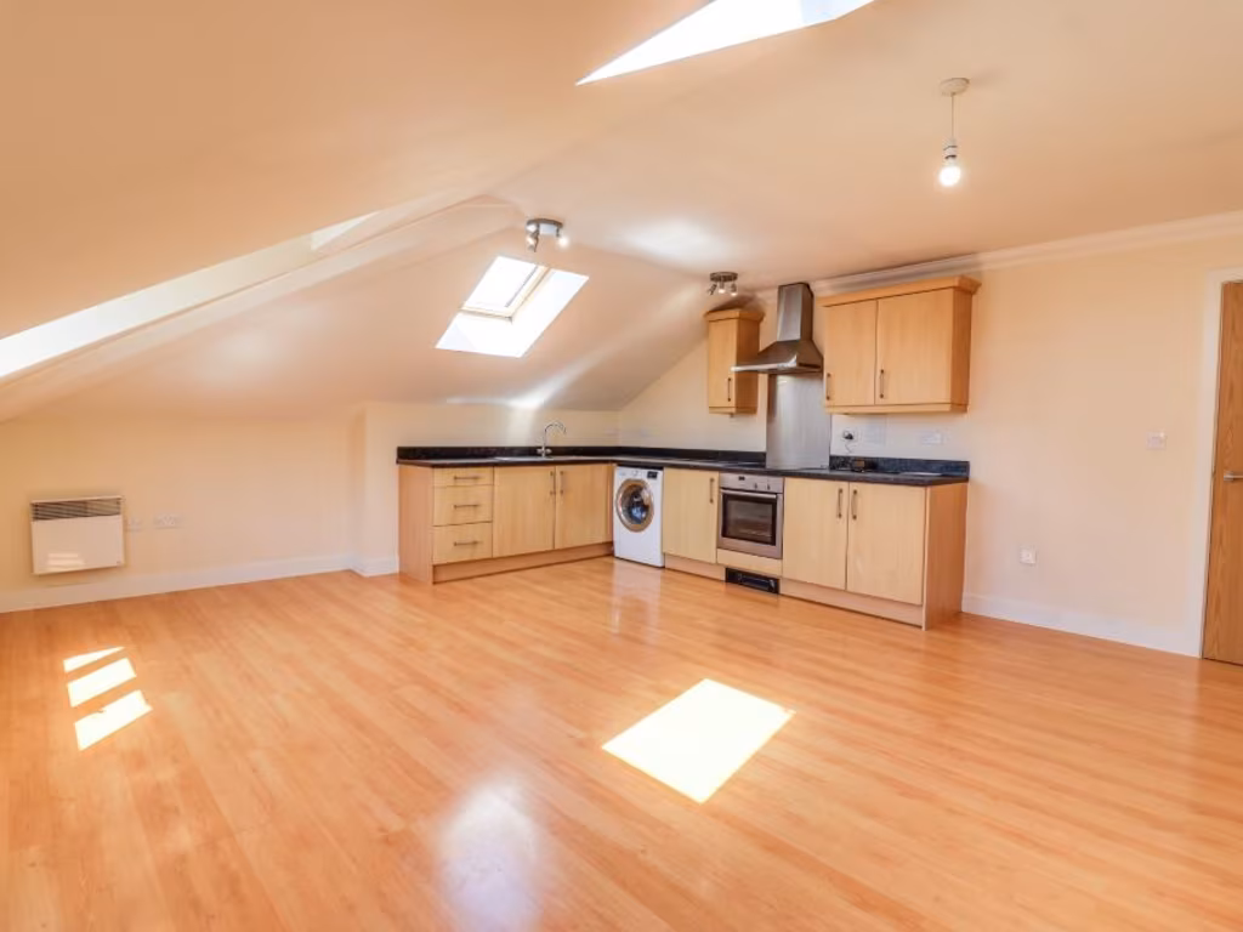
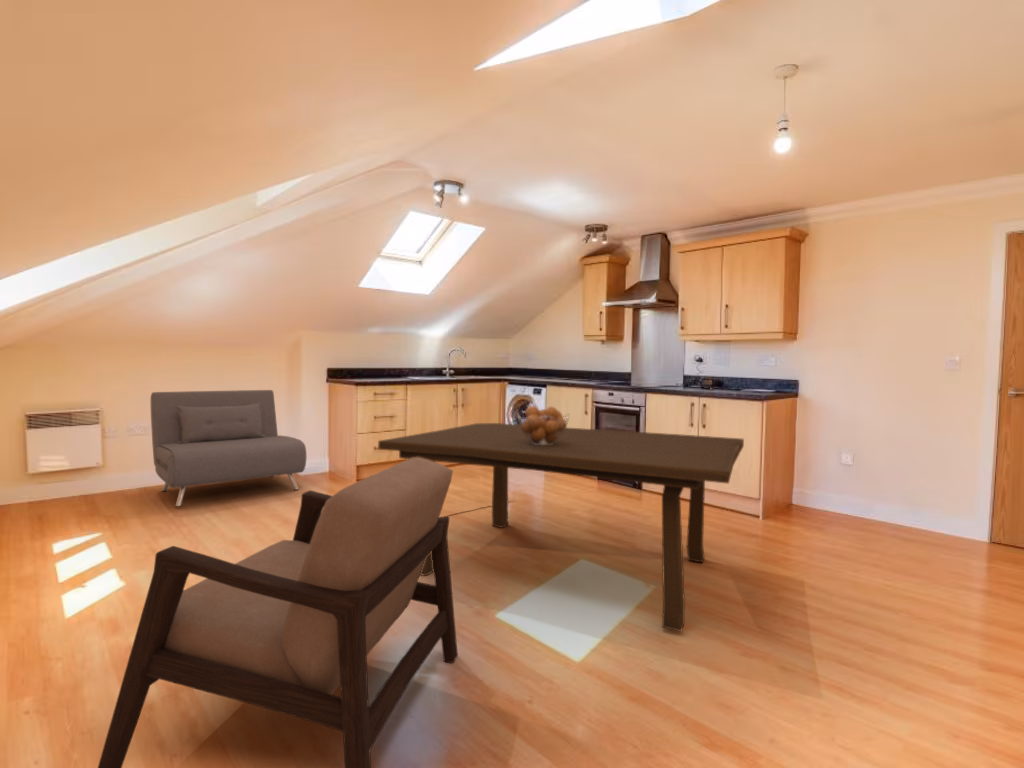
+ sofa (227, 440)
+ armchair (309, 588)
+ dining table (569, 474)
+ fruit basket (543, 424)
